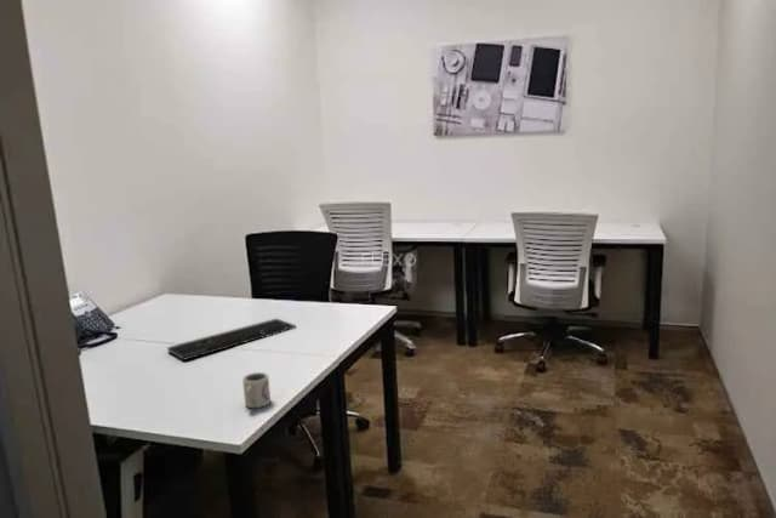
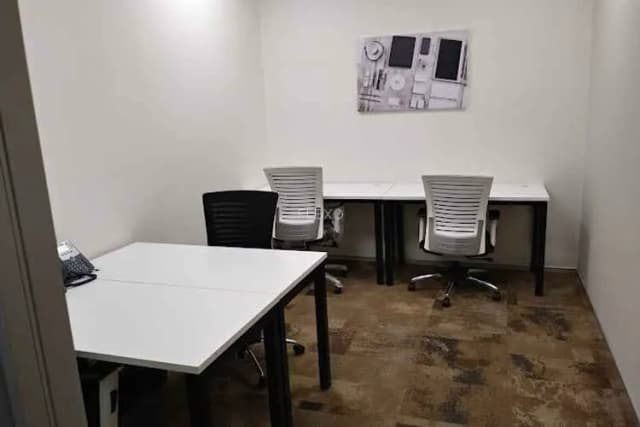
- keyboard (234, 336)
- cup (255, 391)
